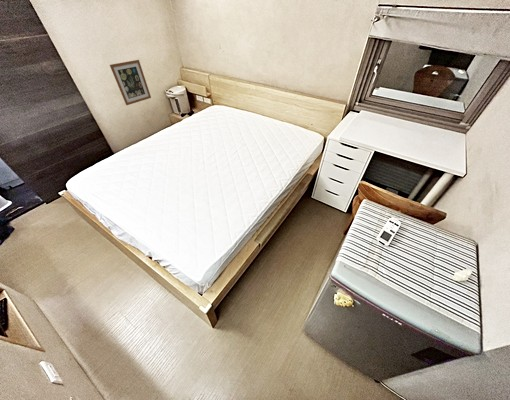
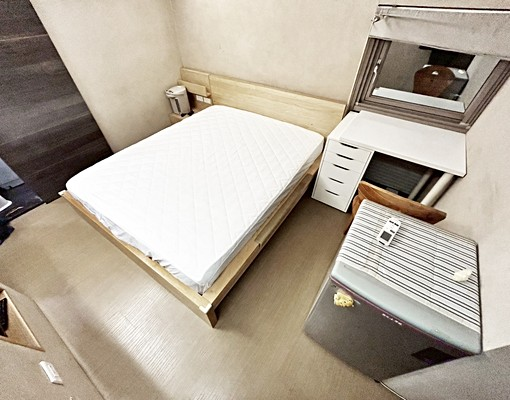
- wall art (132, 82)
